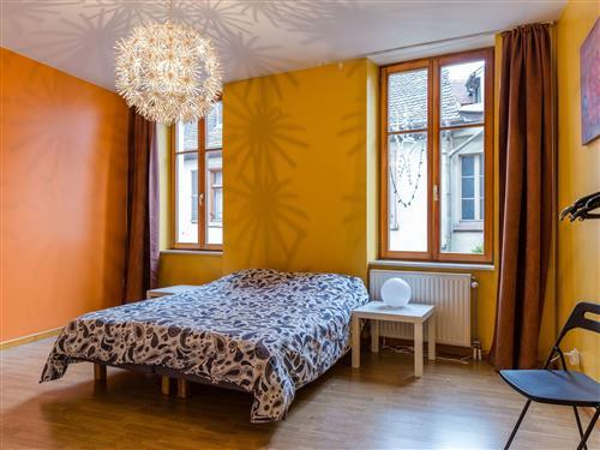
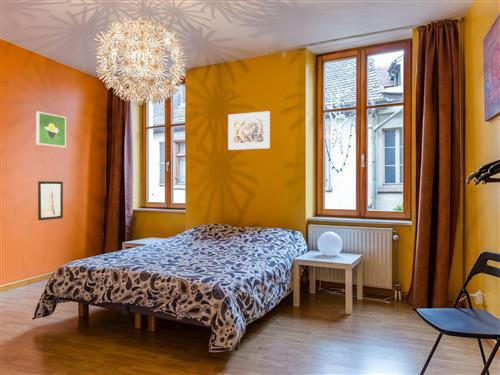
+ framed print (51, 130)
+ wall art (50, 200)
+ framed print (248, 131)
